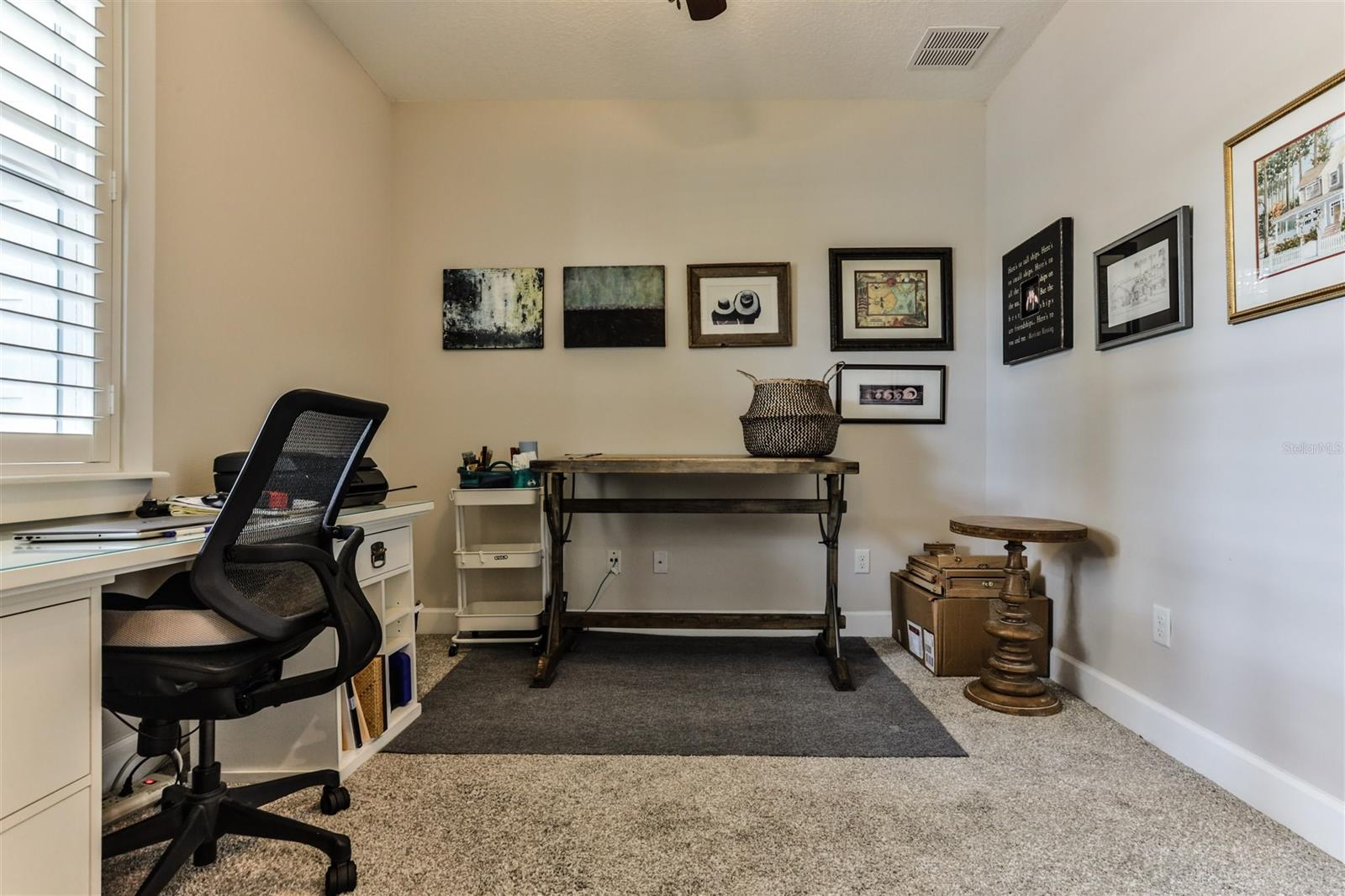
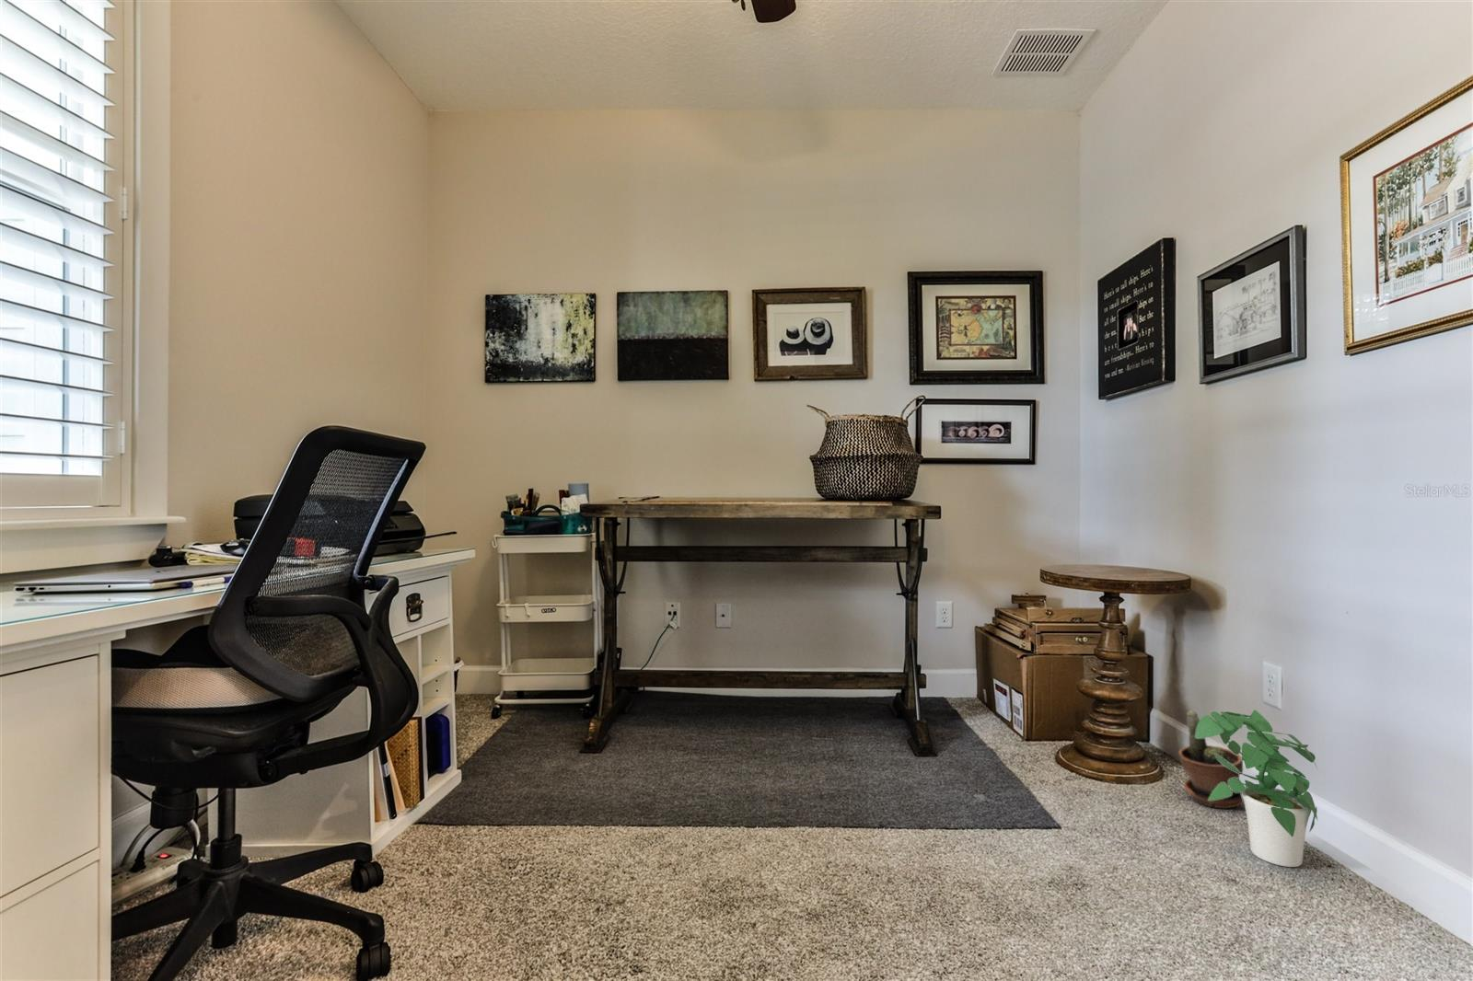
+ potted plant (1211, 758)
+ potted plant (1259, 784)
